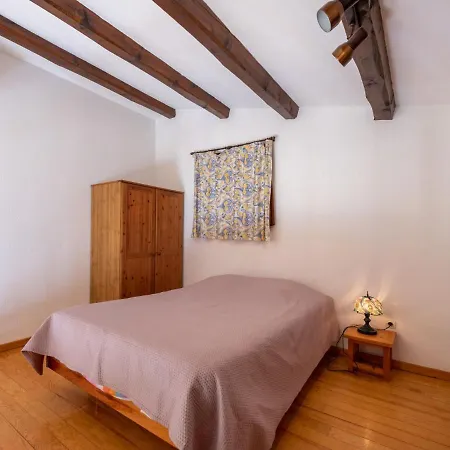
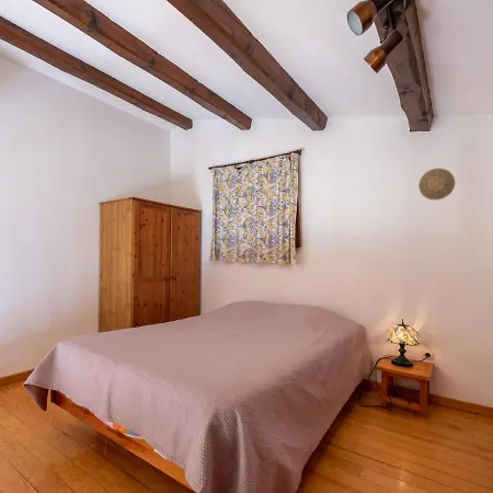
+ decorative plate (436, 183)
